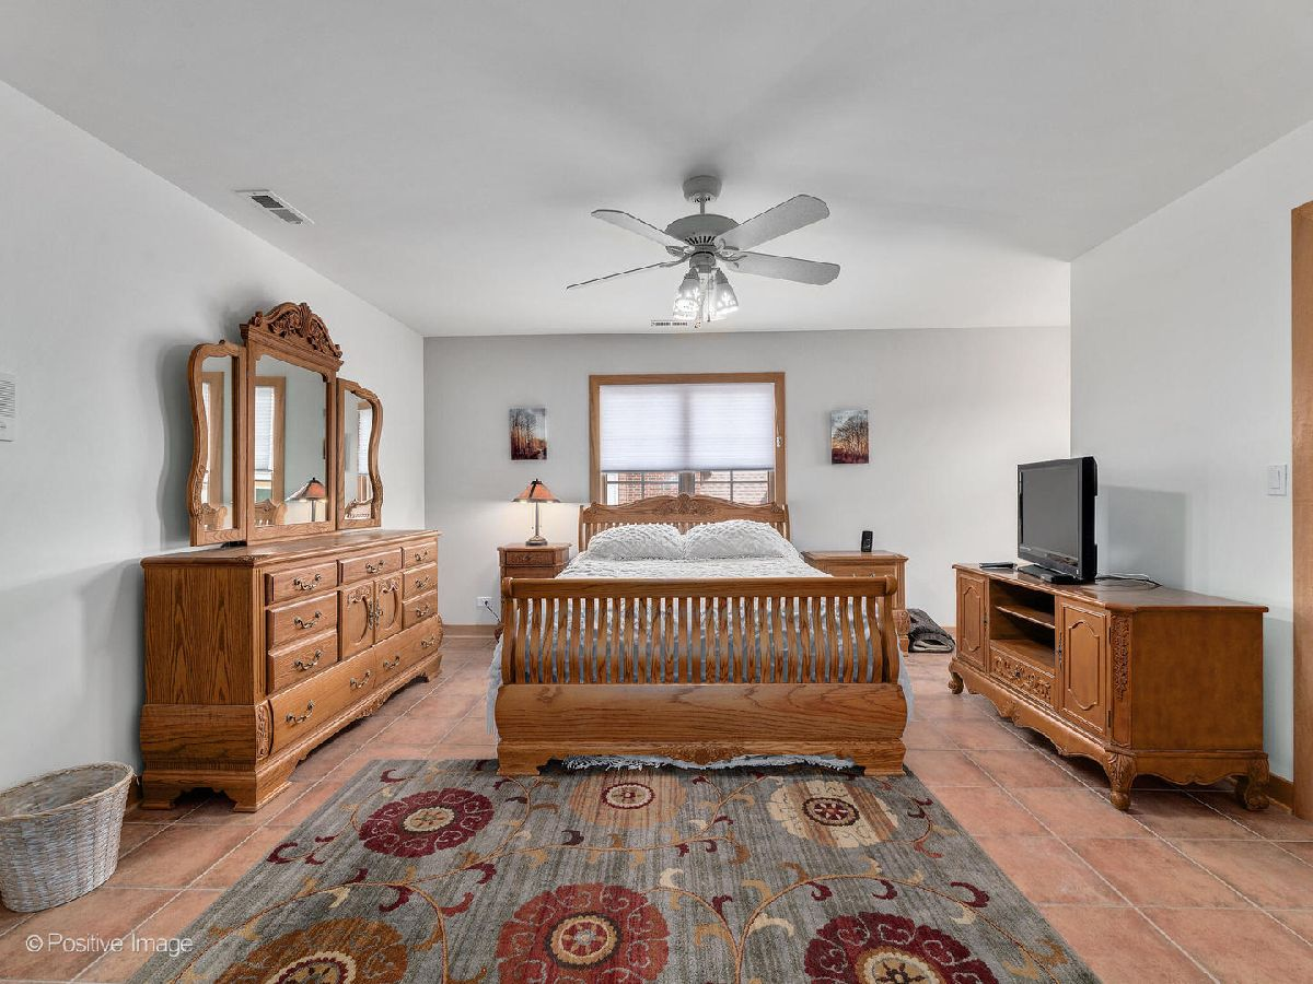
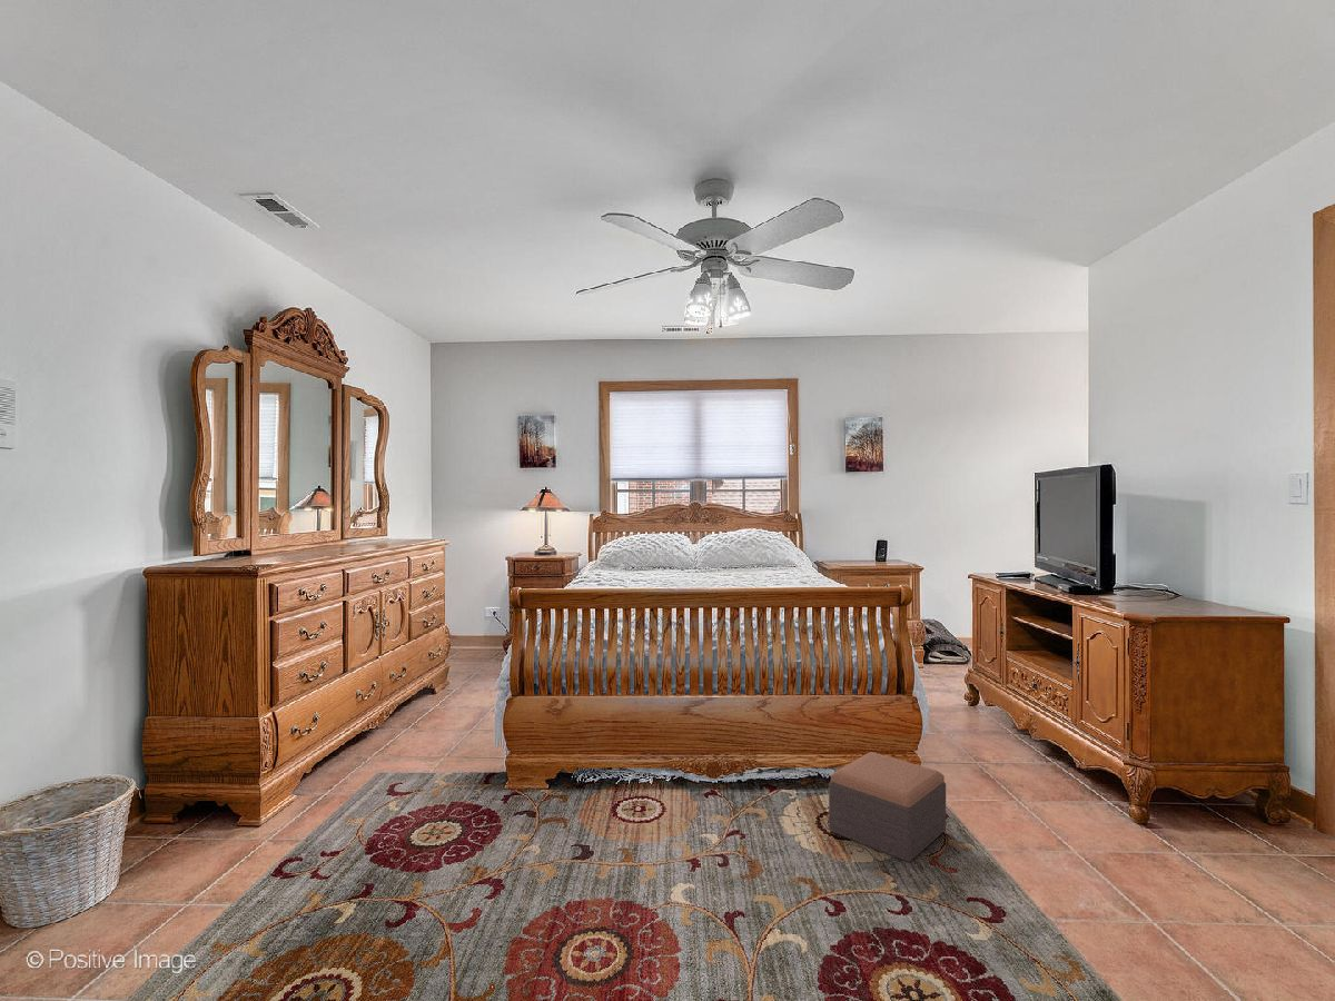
+ footstool (887, 800)
